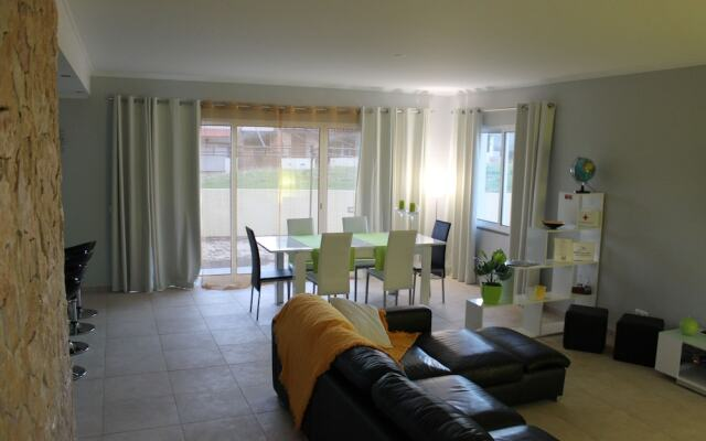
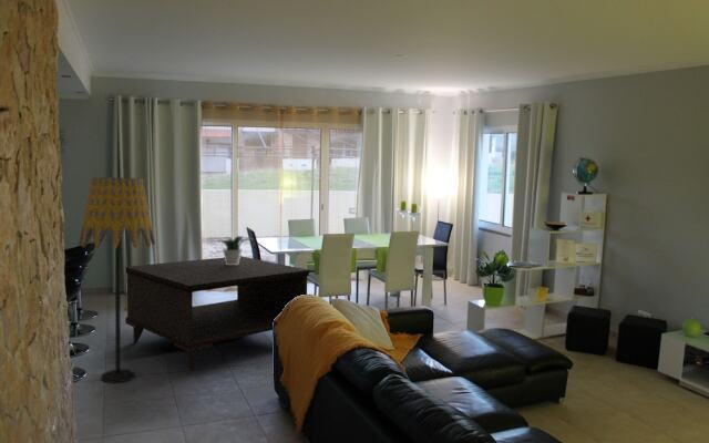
+ potted plant (235, 250)
+ floor lamp (117, 278)
+ coffee table (217, 305)
